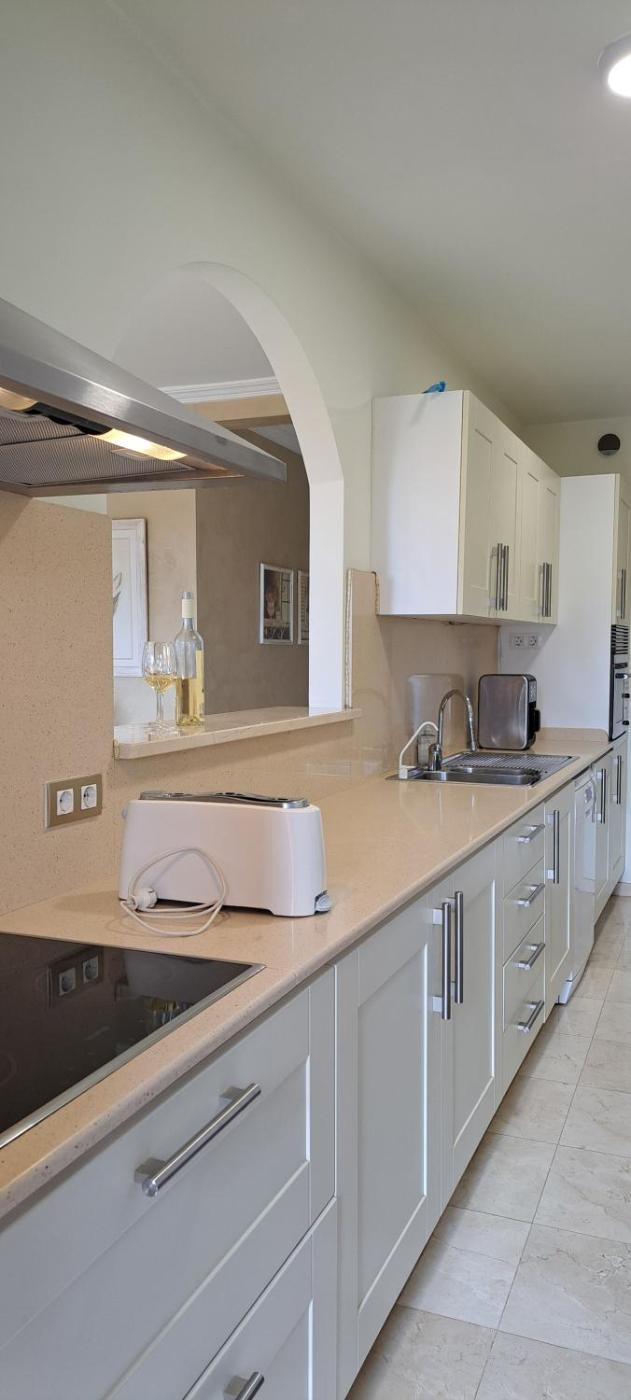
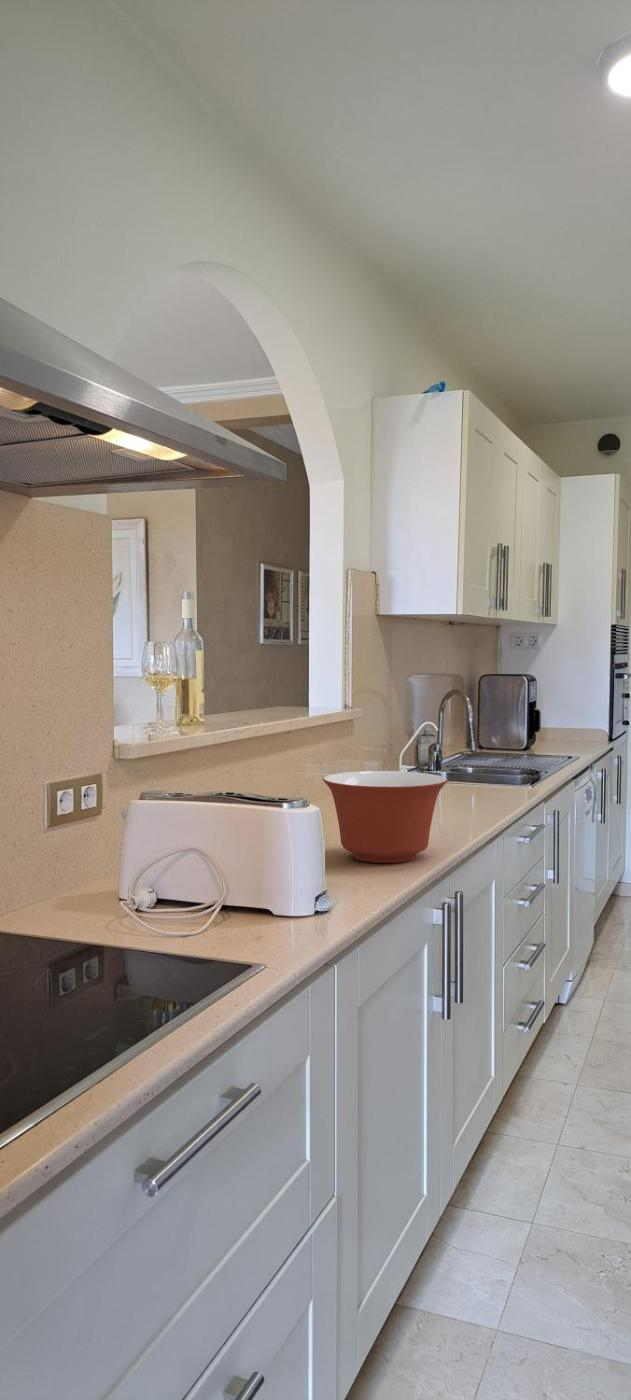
+ mixing bowl (384, 817)
